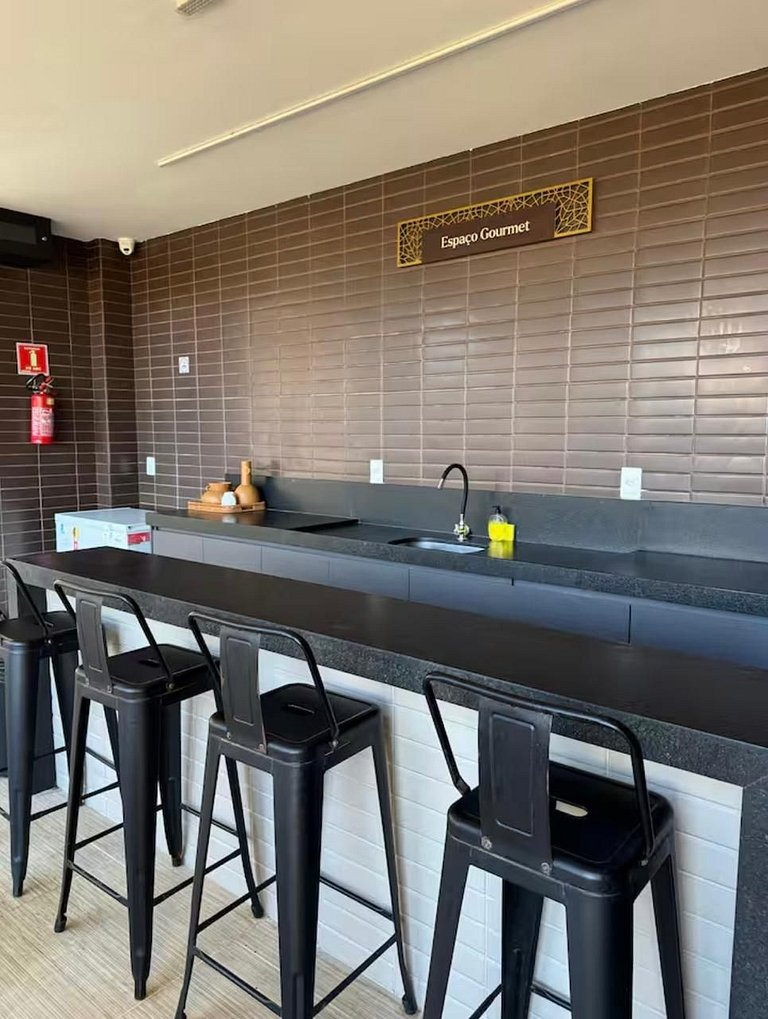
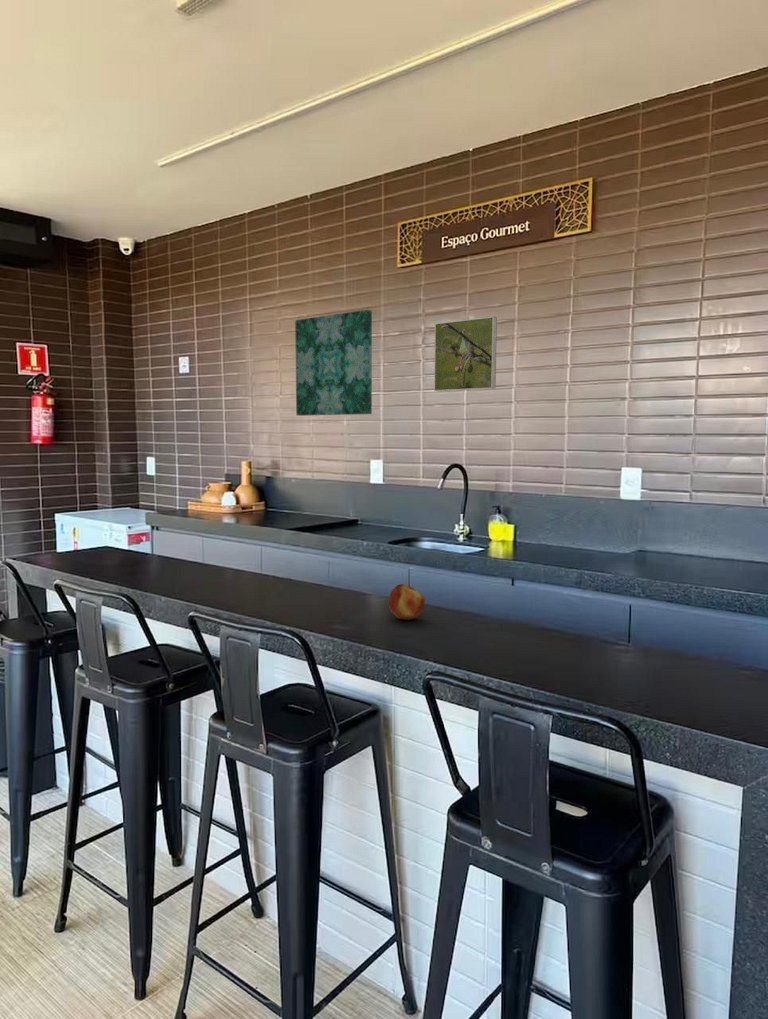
+ fruit (406, 601)
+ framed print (464, 355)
+ wall art (332, 365)
